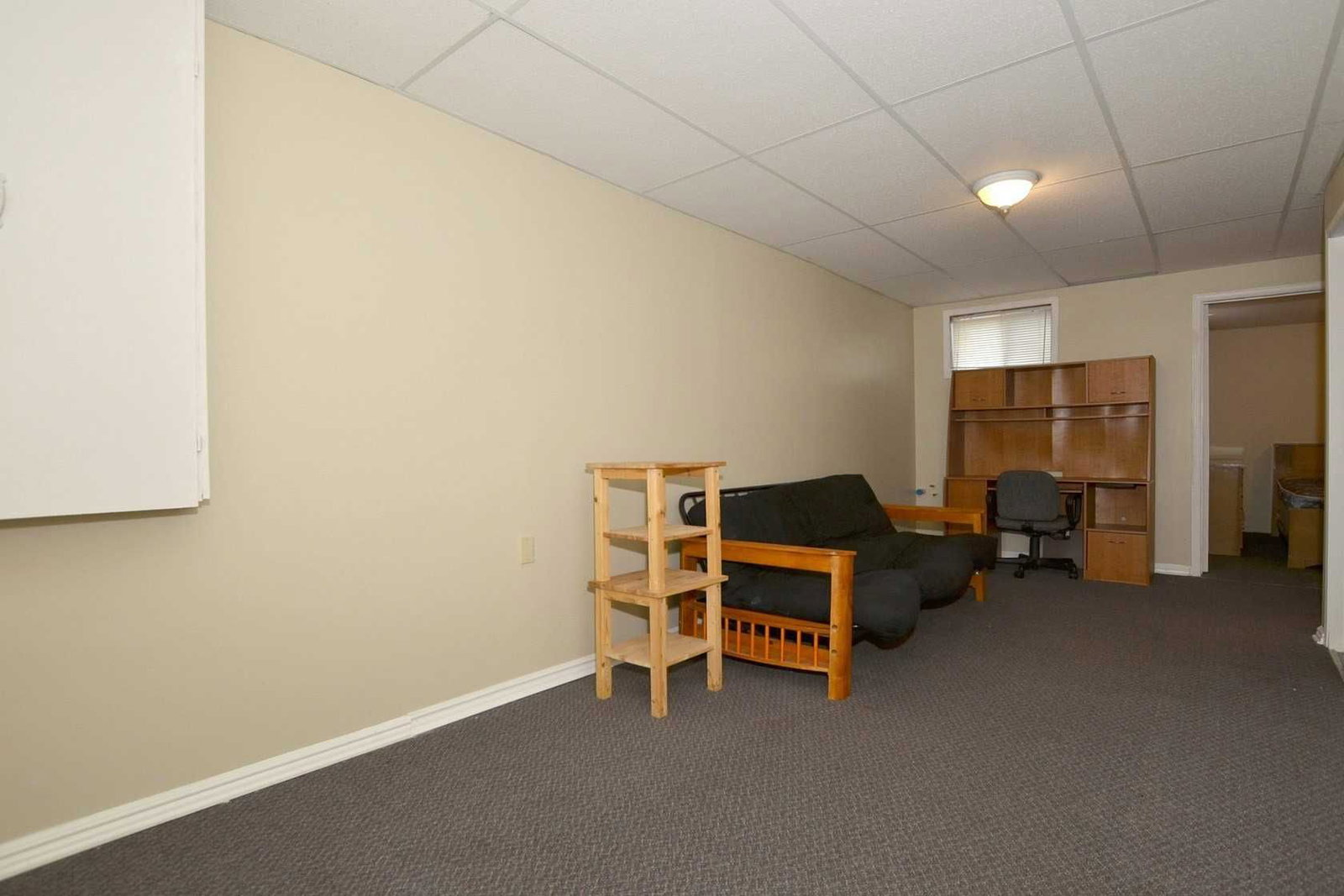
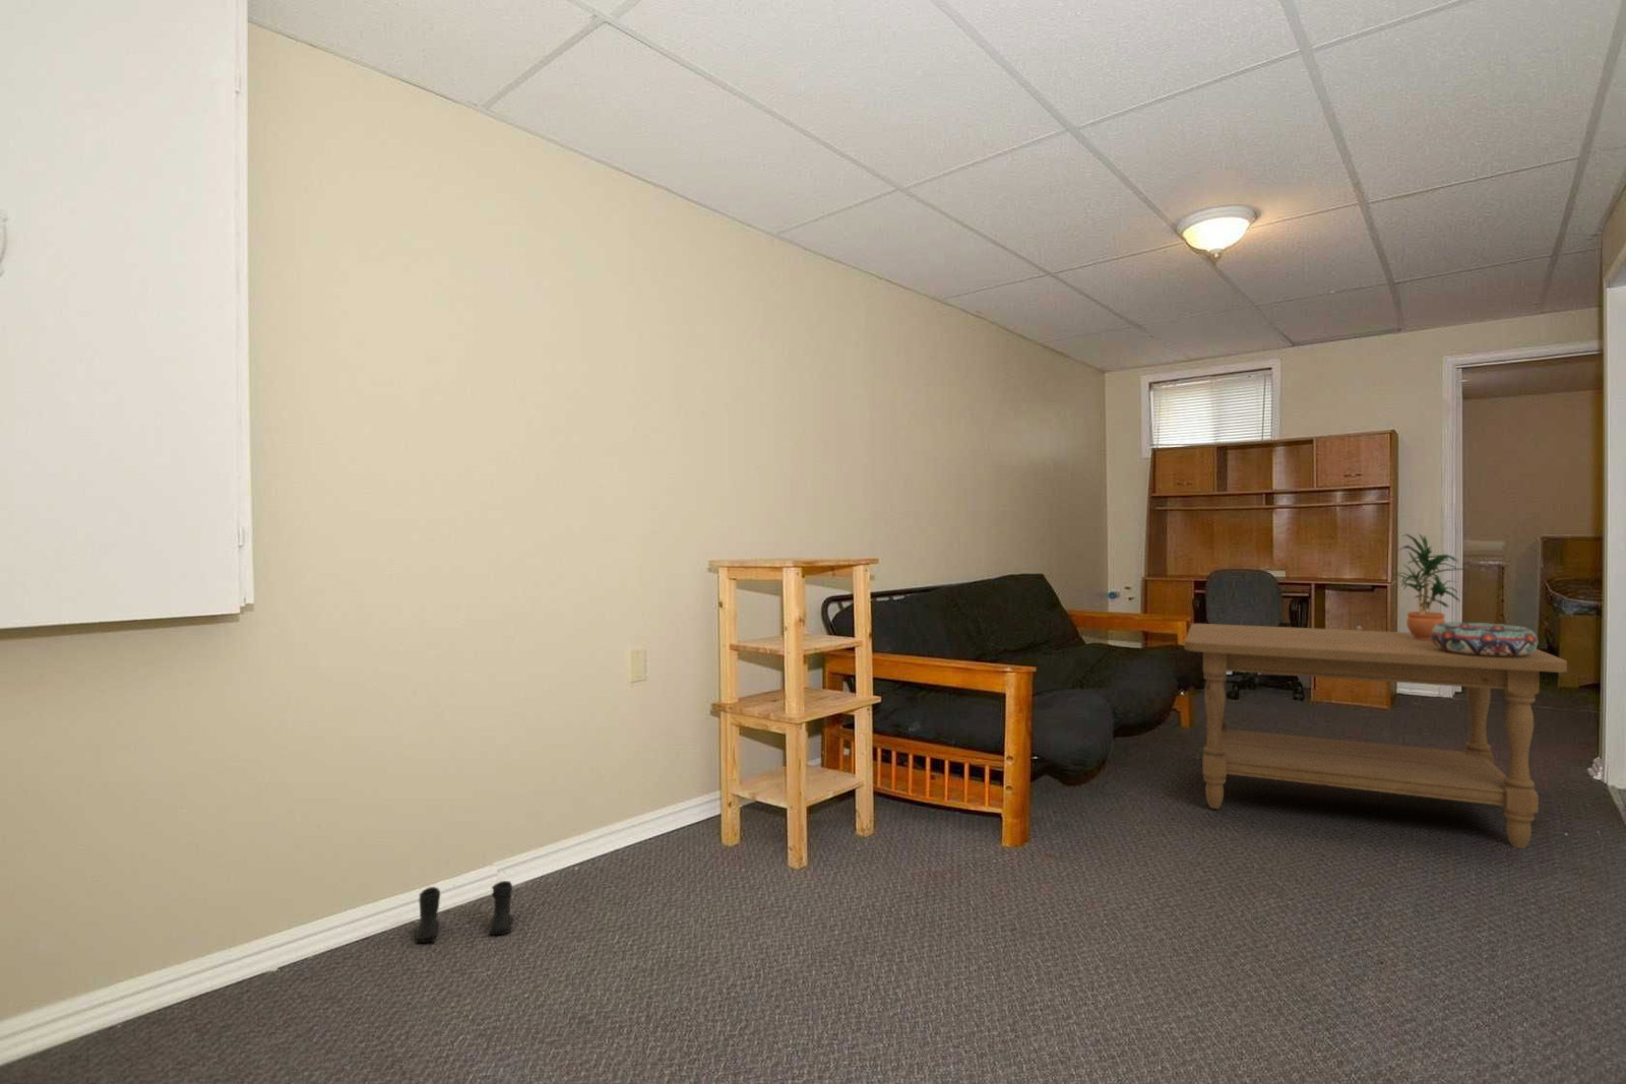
+ potted plant (1429, 584)
+ boots (438, 909)
+ coffee table (1343, 739)
+ decorative bowl (1483, 638)
